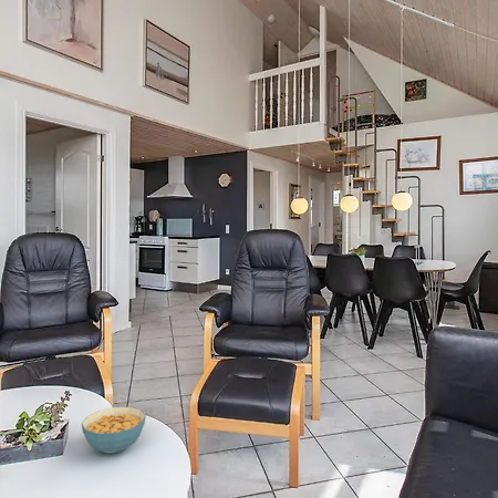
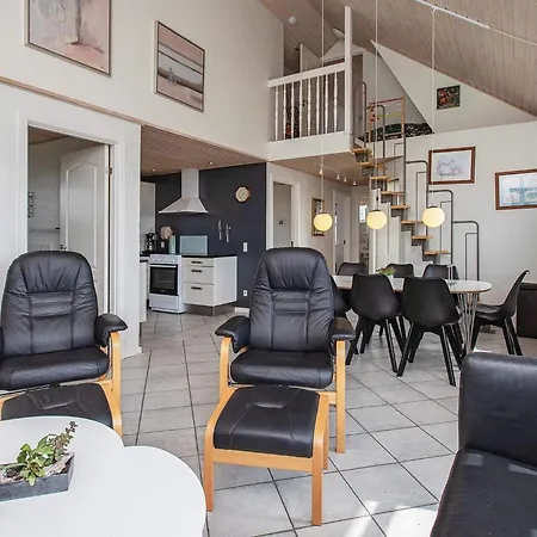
- cereal bowl (114, 434)
